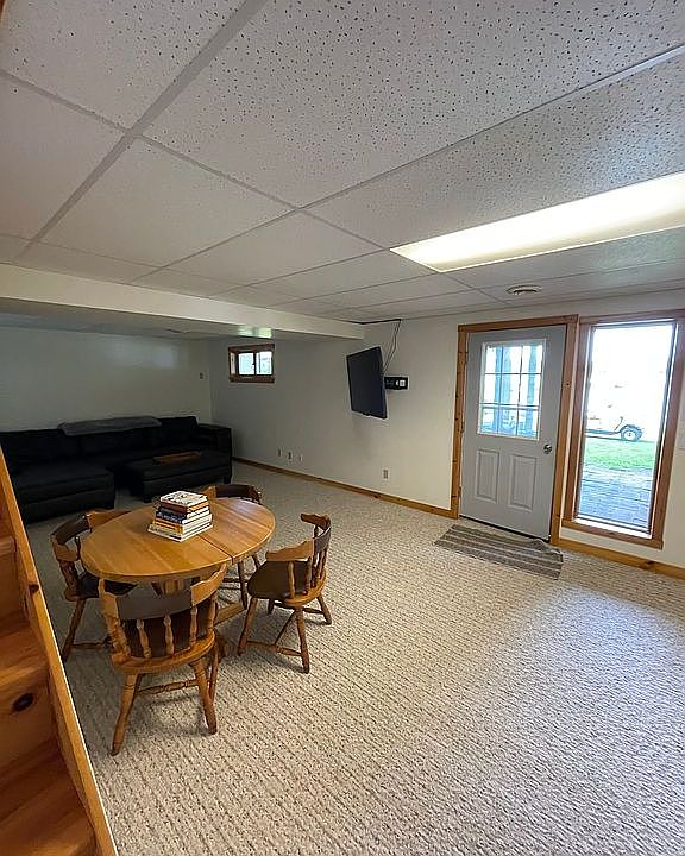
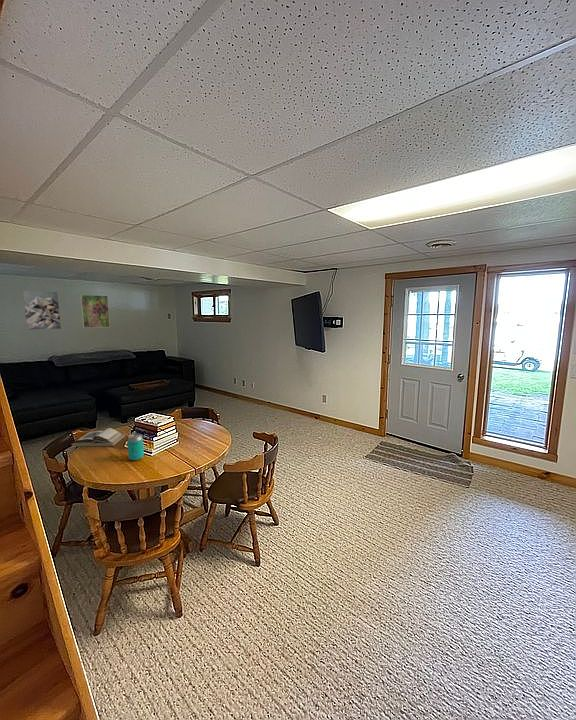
+ wall art (42, 310)
+ book (99, 436)
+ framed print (95, 311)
+ beverage can (135, 447)
